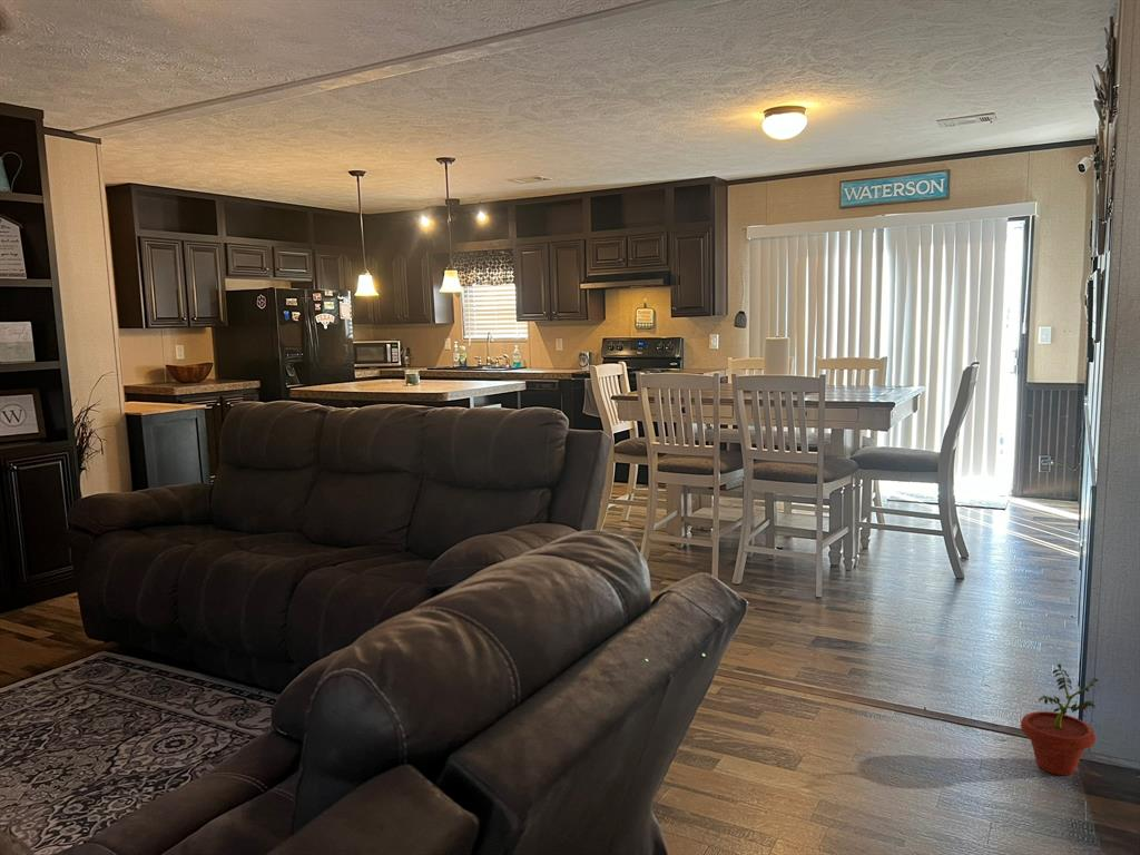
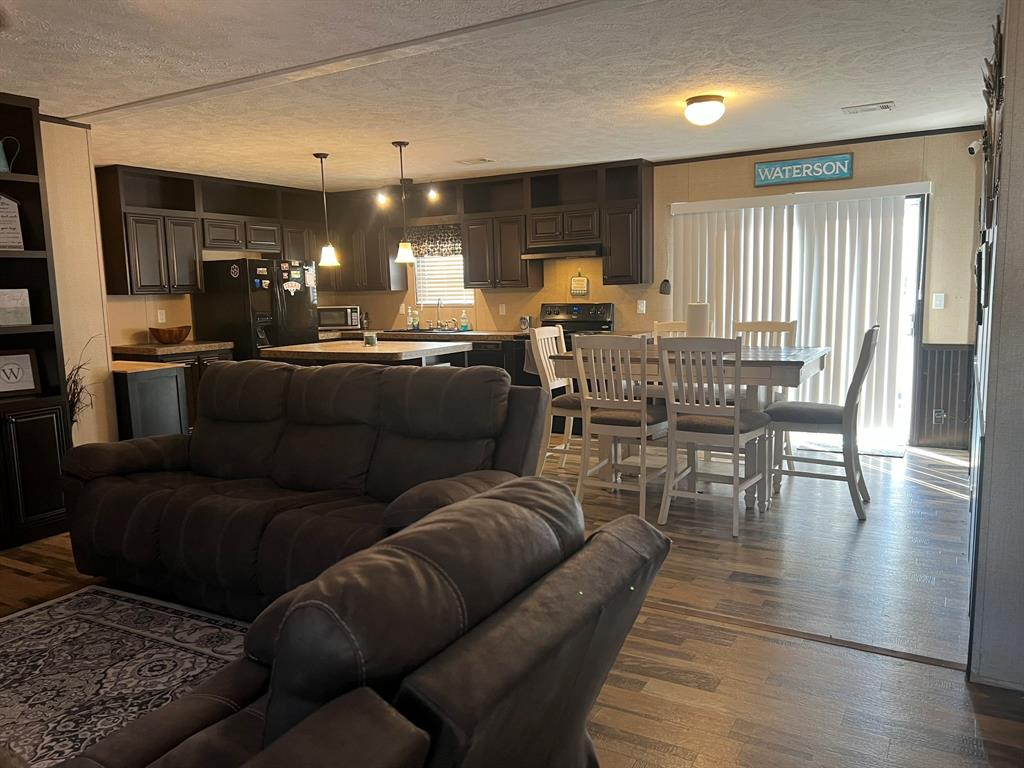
- potted plant (1060, 718)
